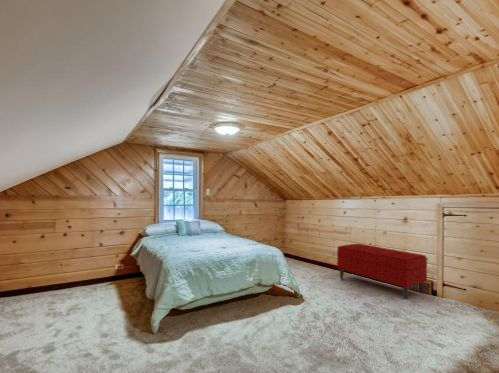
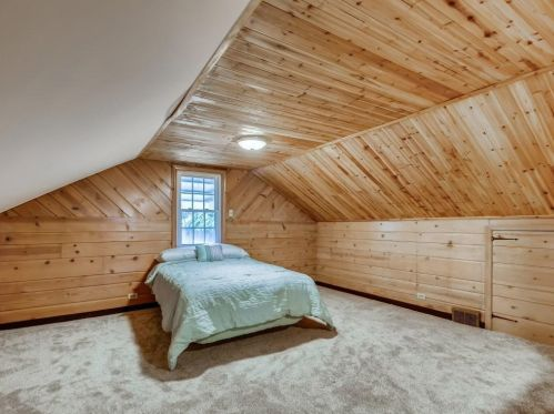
- bench (378, 267)
